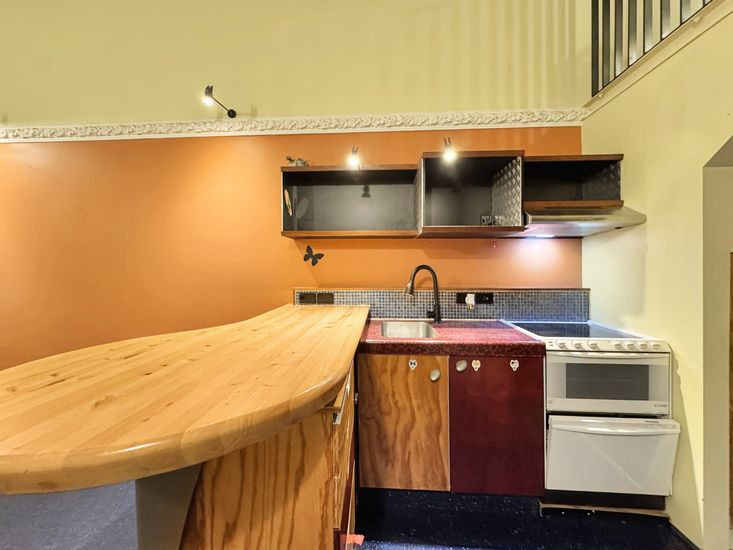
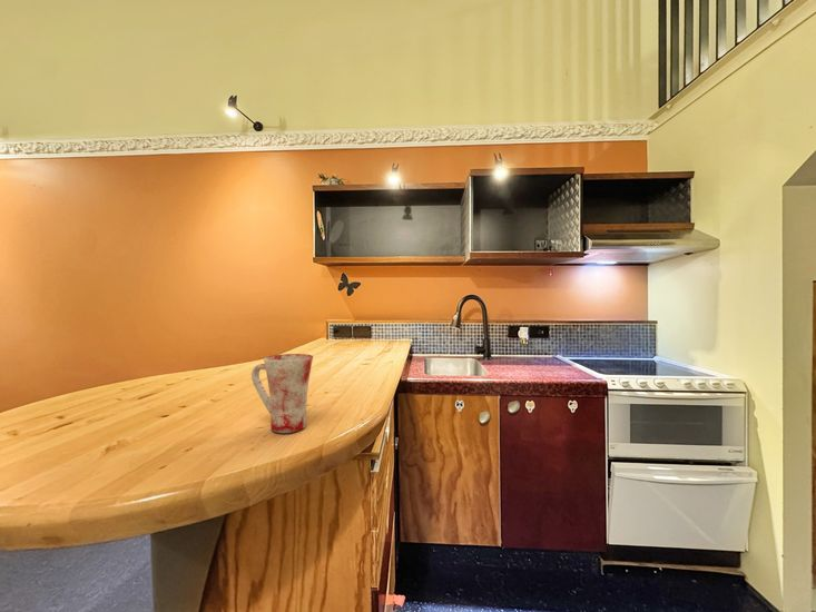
+ mug (279, 391)
